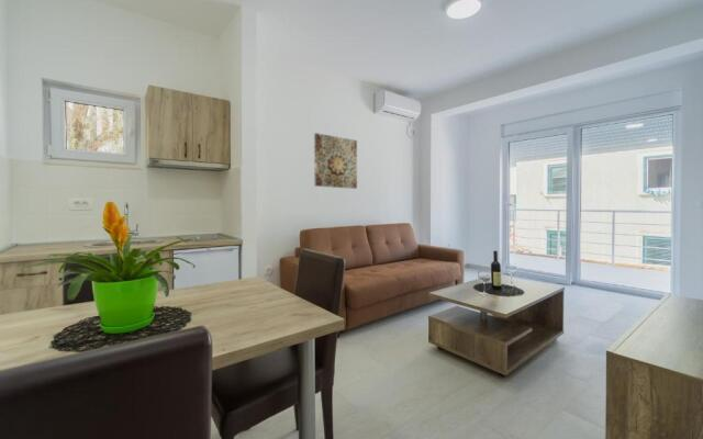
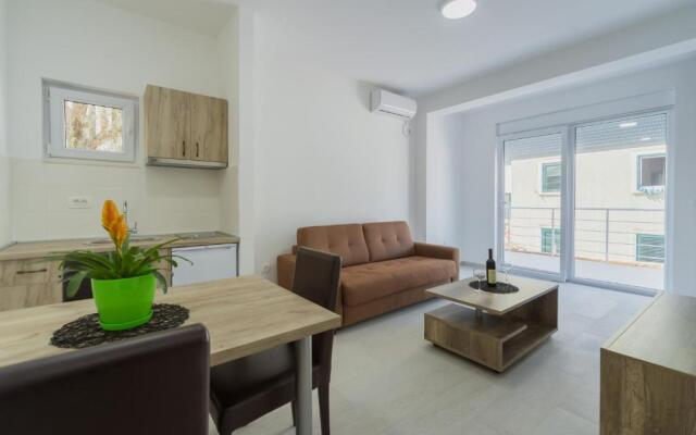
- wall art (336, 161)
